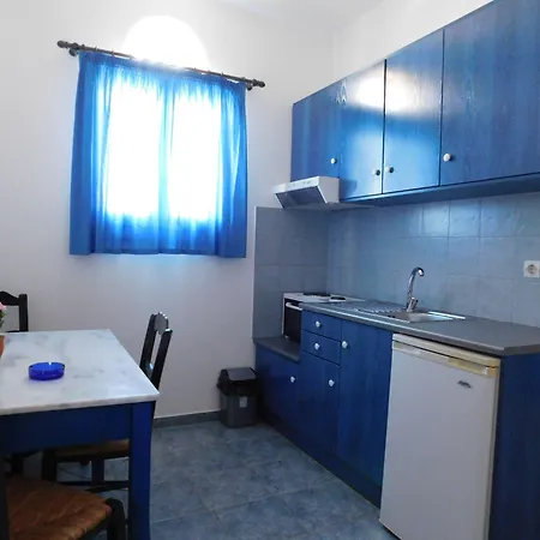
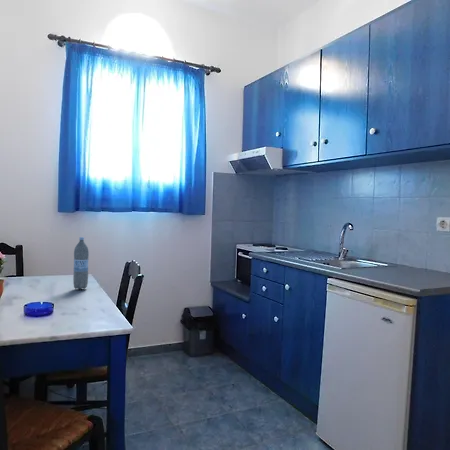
+ water bottle (81, 263)
